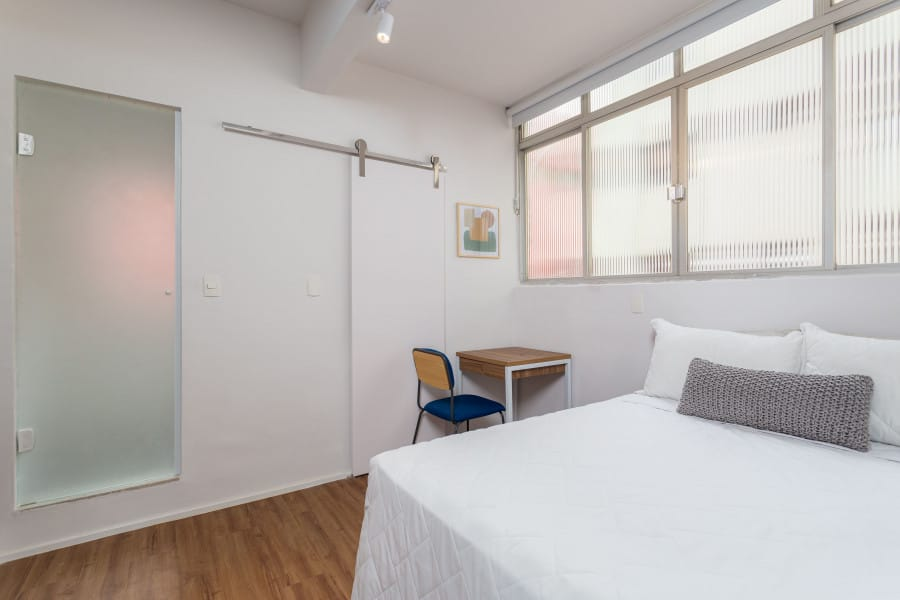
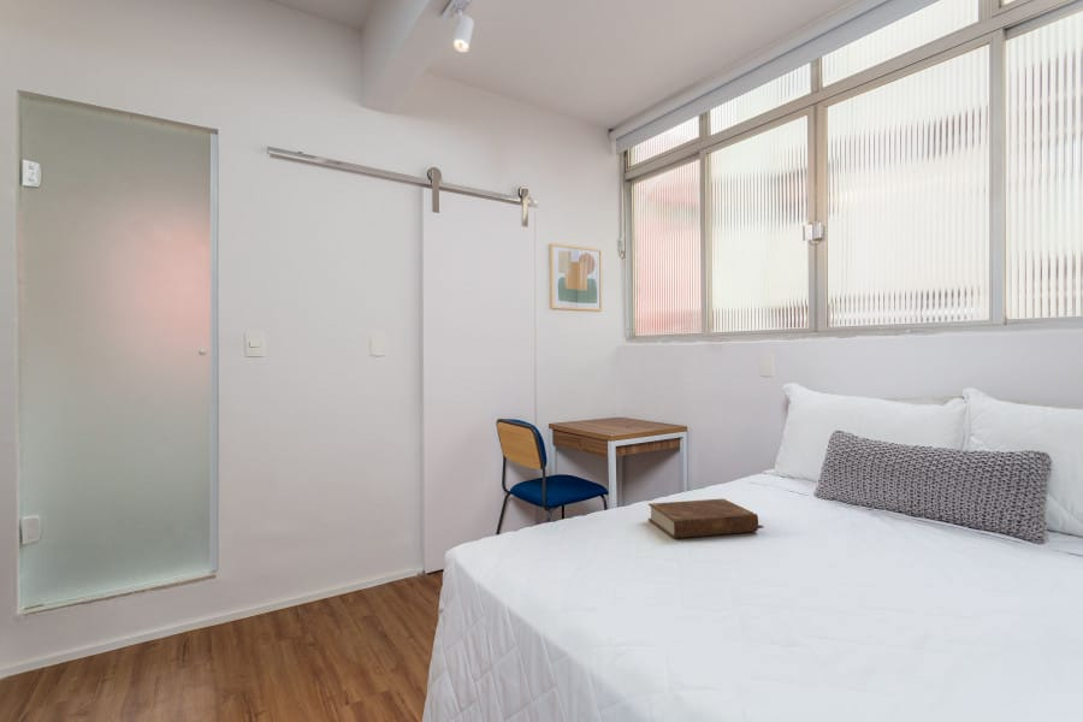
+ book (700, 516)
